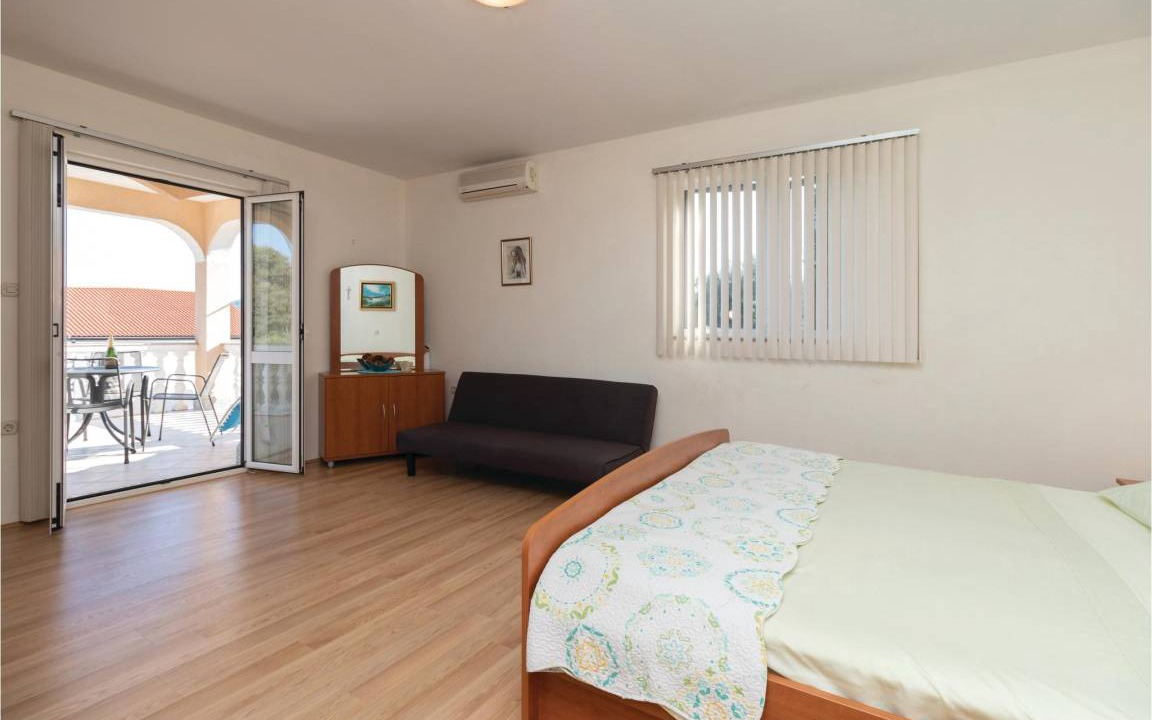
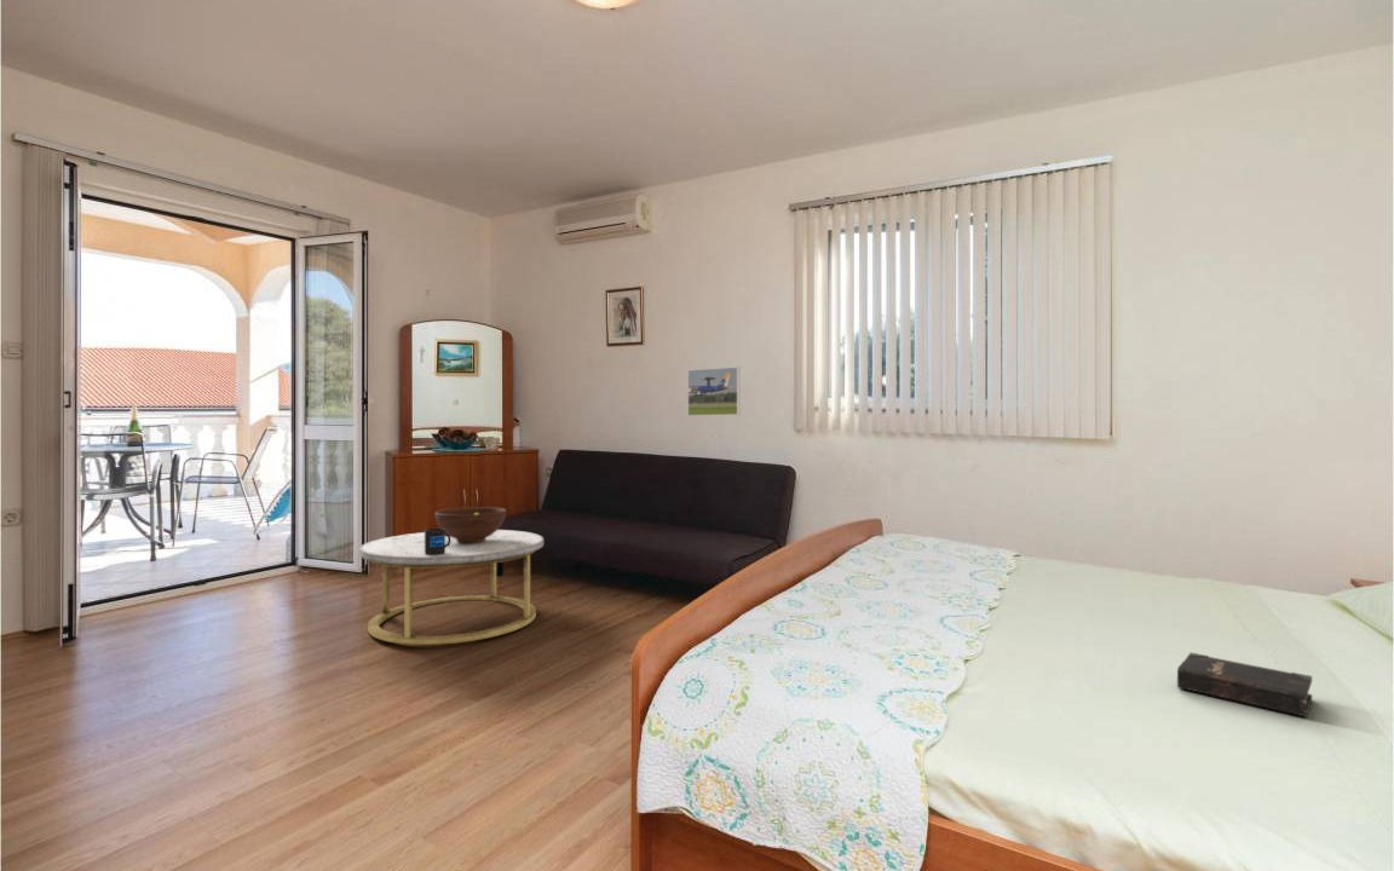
+ fruit bowl (471, 525)
+ mug (438, 541)
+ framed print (713, 392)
+ hardback book (1243, 682)
+ coffee table (455, 566)
